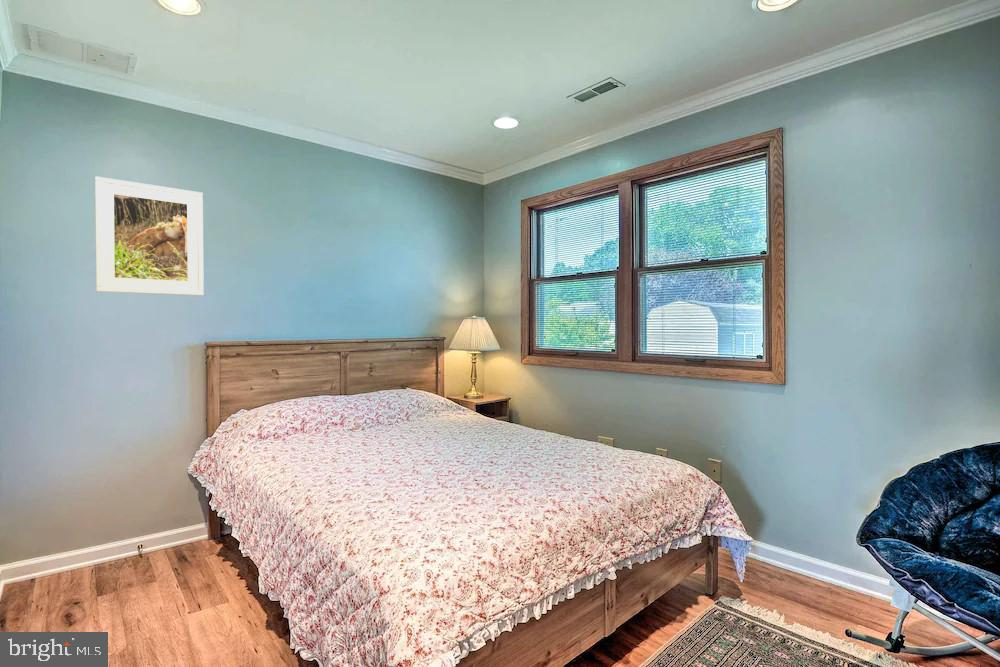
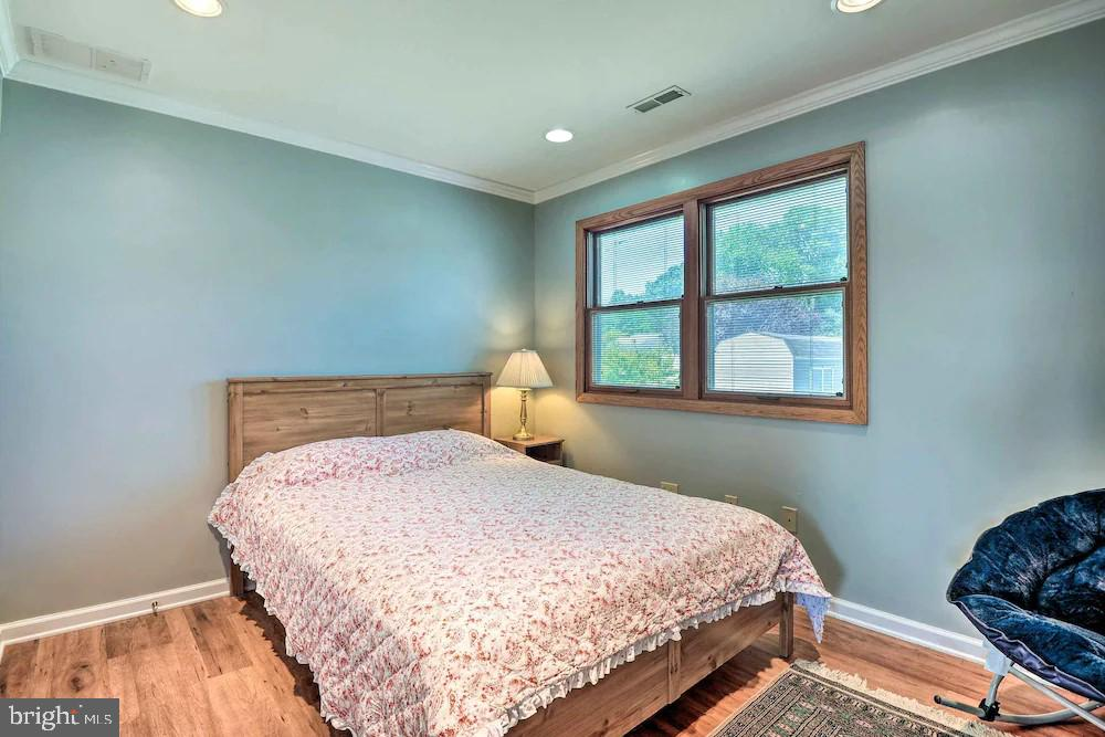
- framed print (152, 239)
